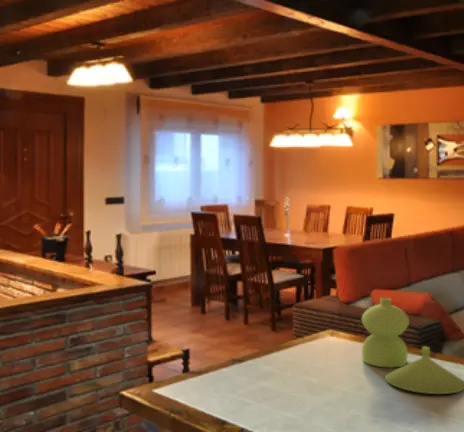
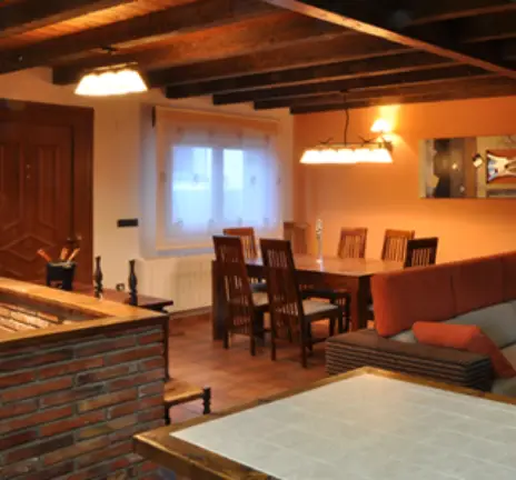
- vase (403, 341)
